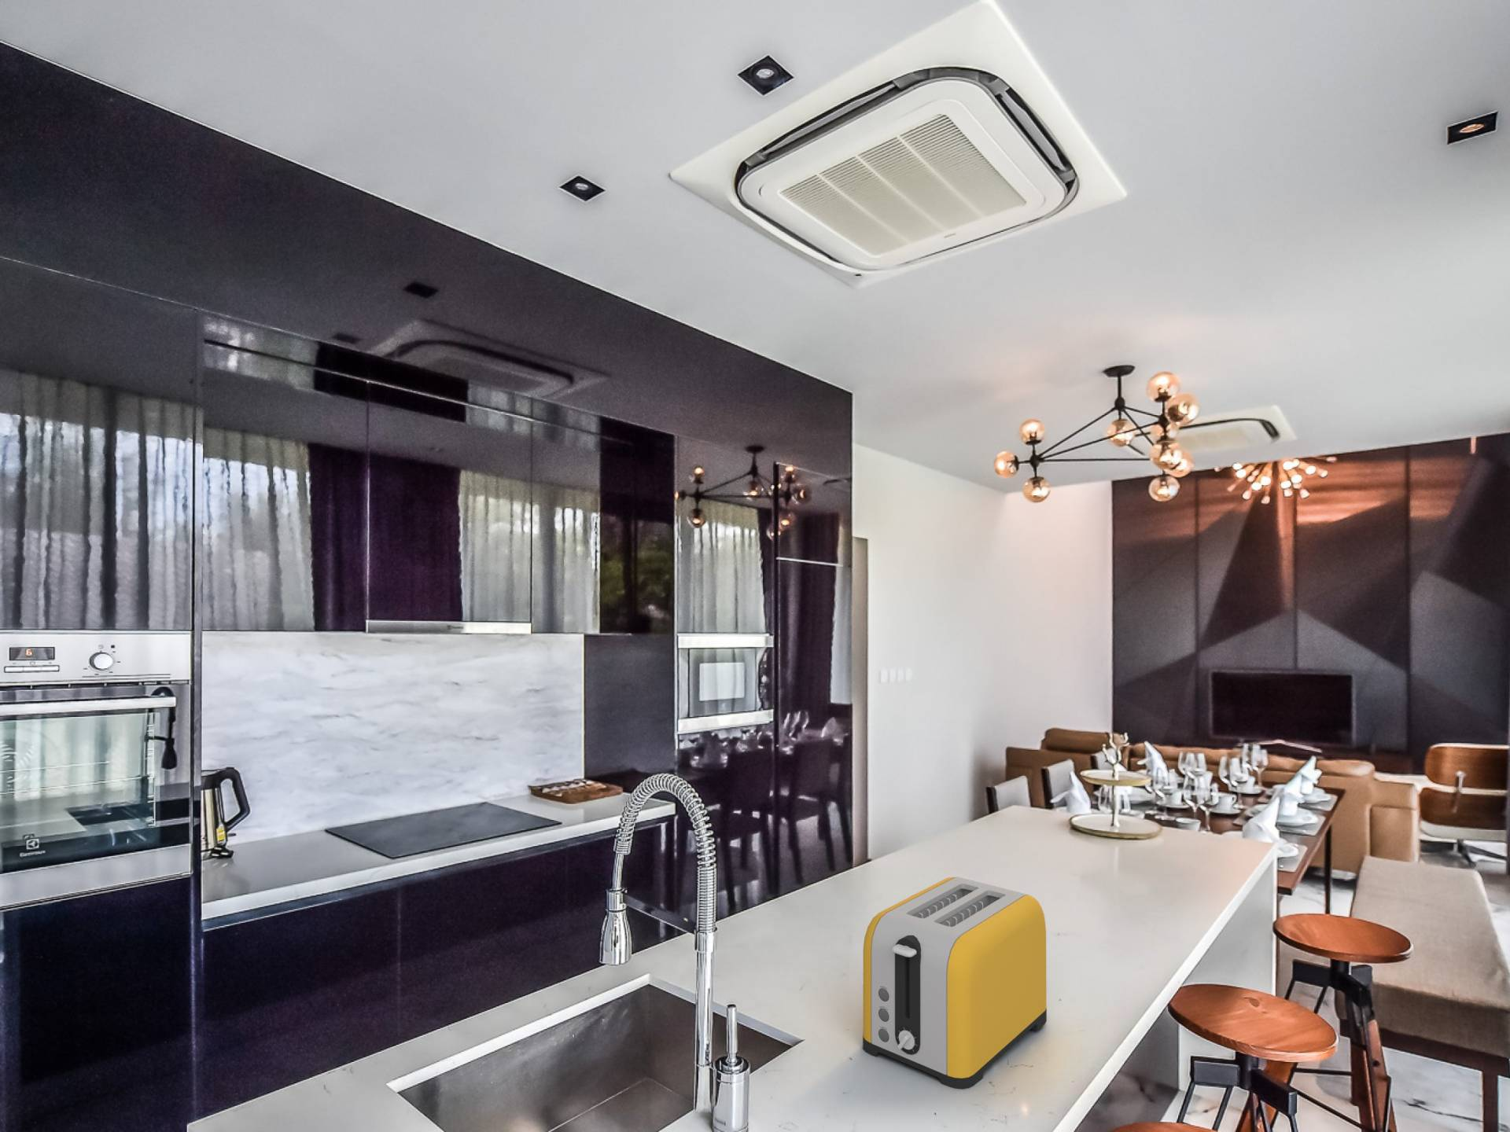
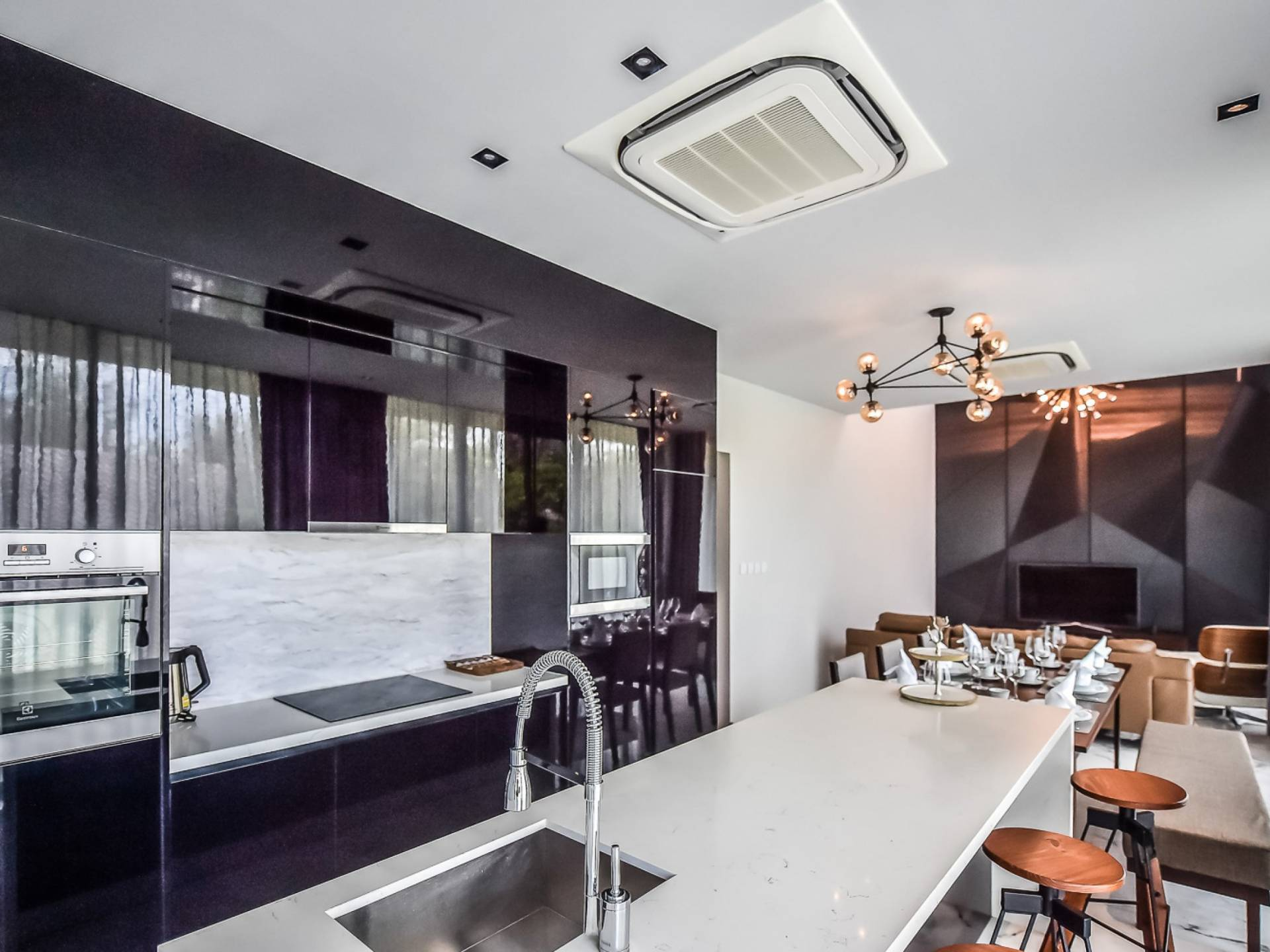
- toaster (954, 970)
